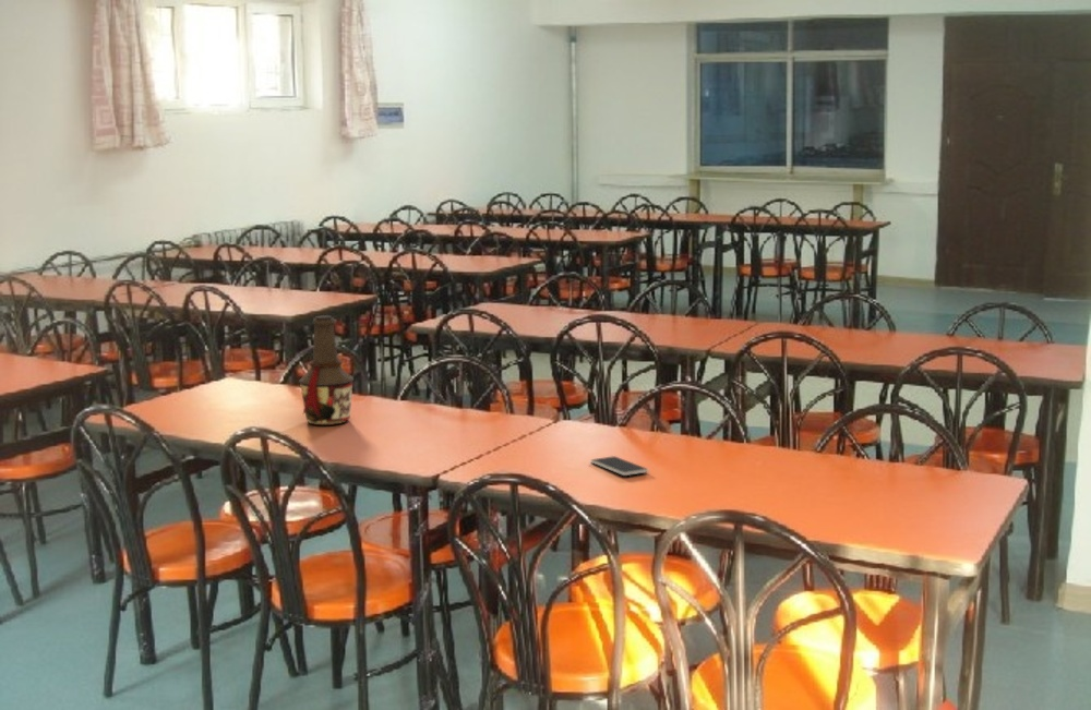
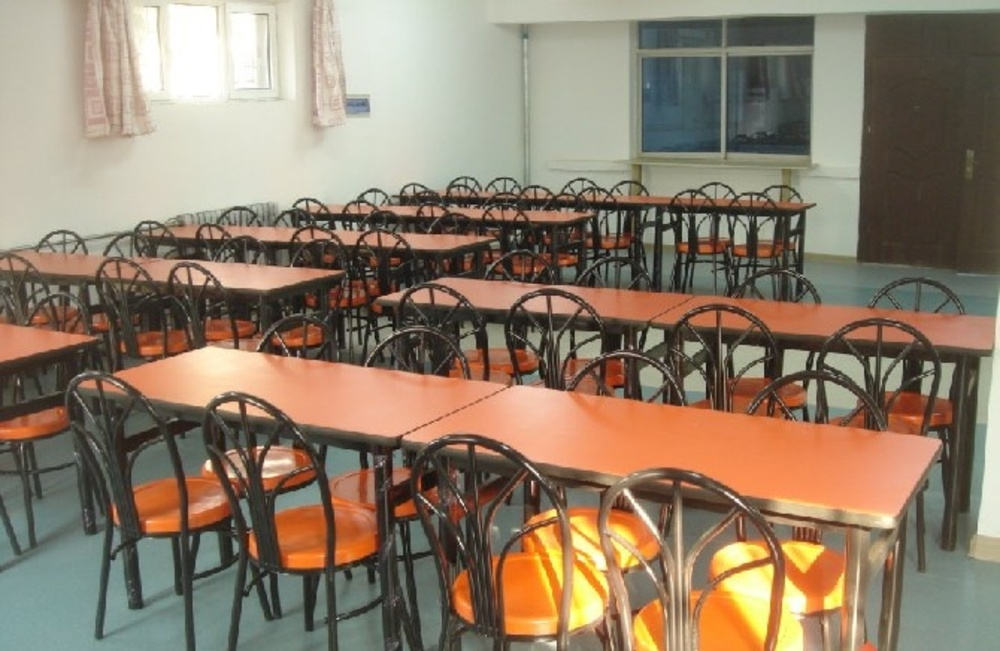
- bottle (324, 370)
- smartphone (619, 466)
